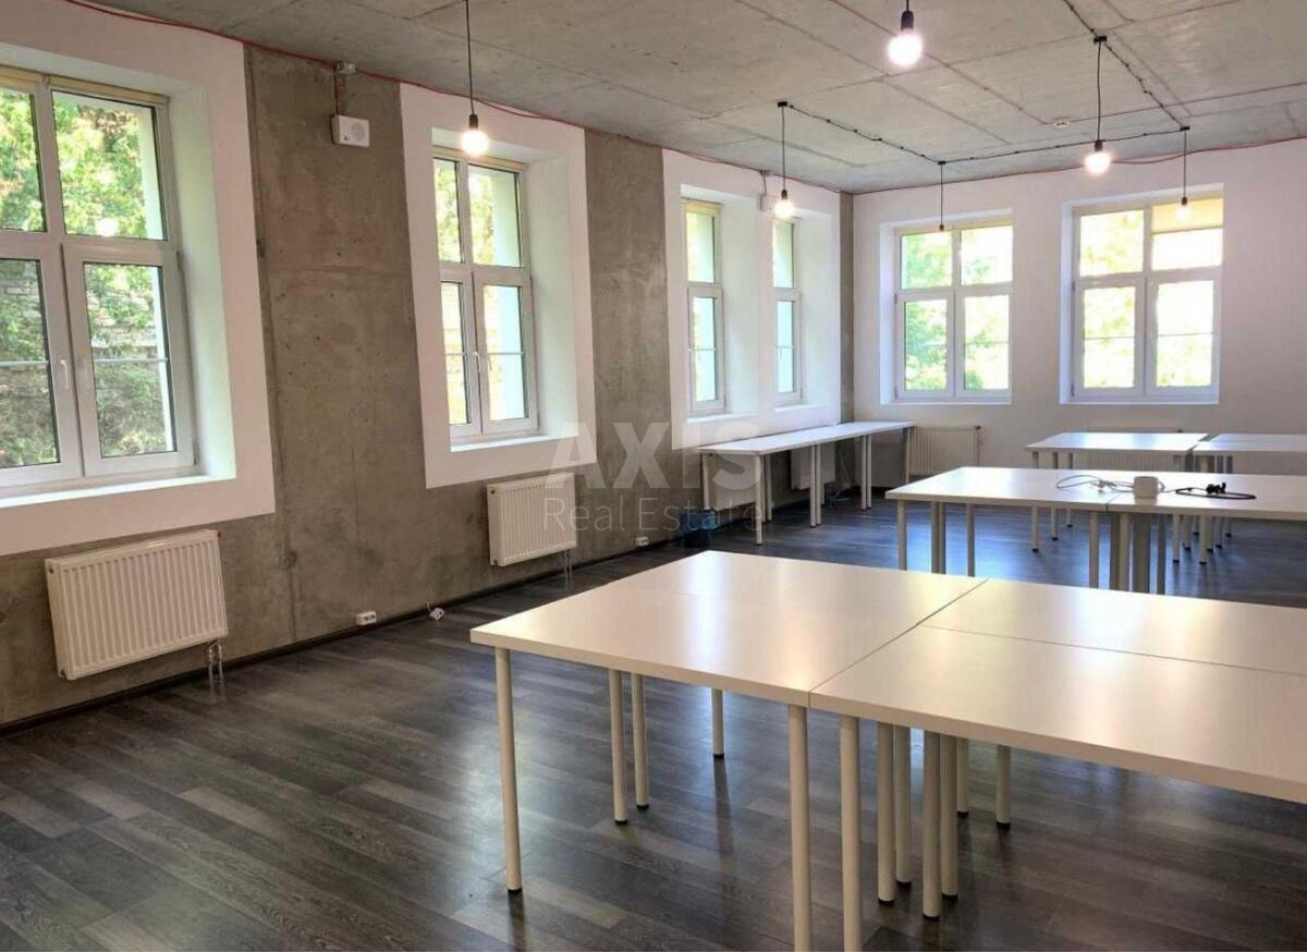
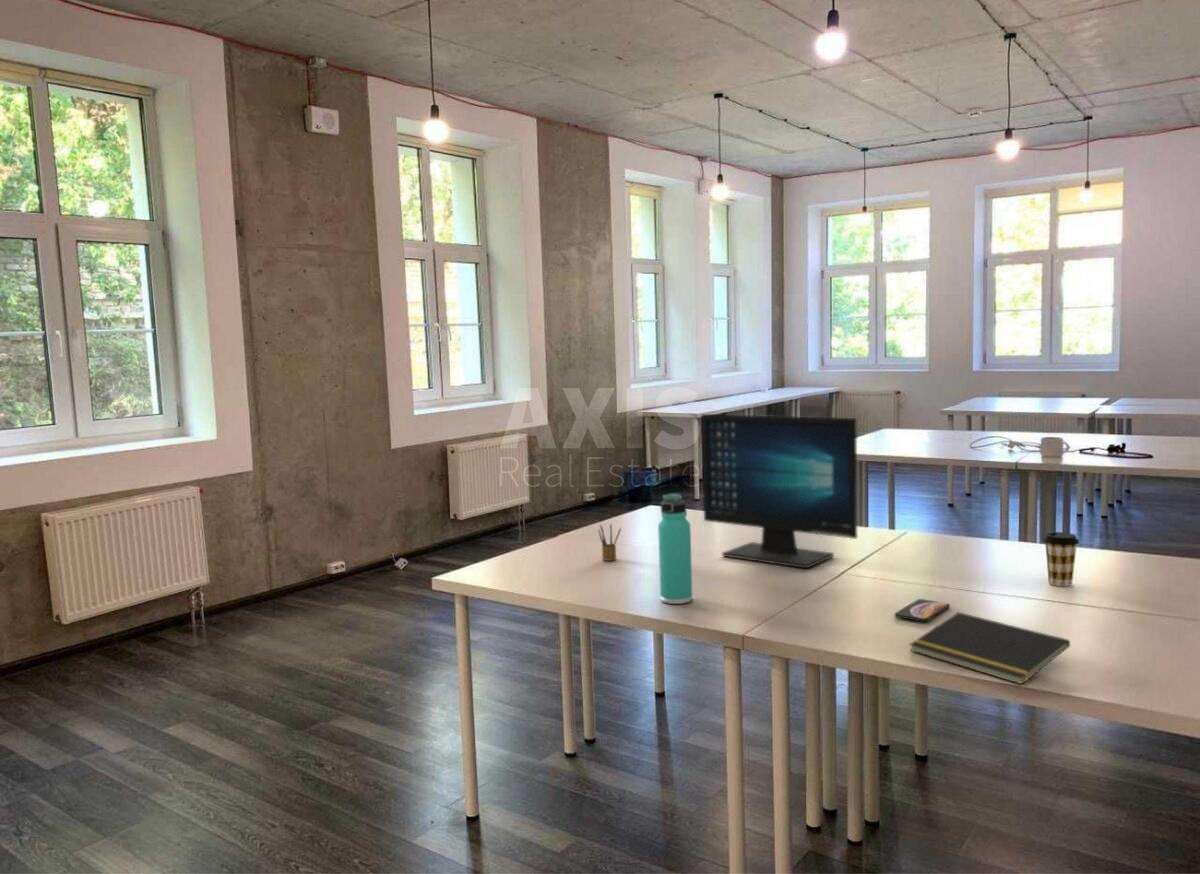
+ coffee cup (1060, 559)
+ pencil box (610, 542)
+ smartphone (922, 609)
+ computer monitor (776, 486)
+ notepad (987, 645)
+ thermos bottle (674, 546)
